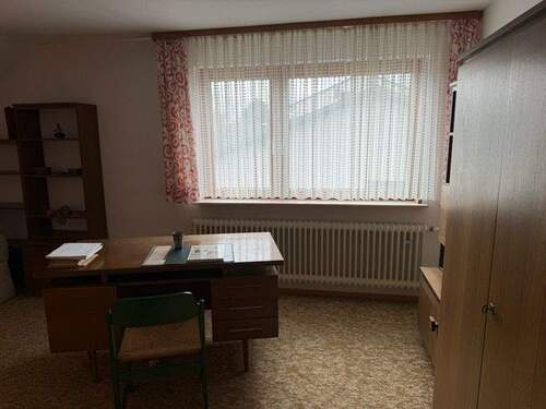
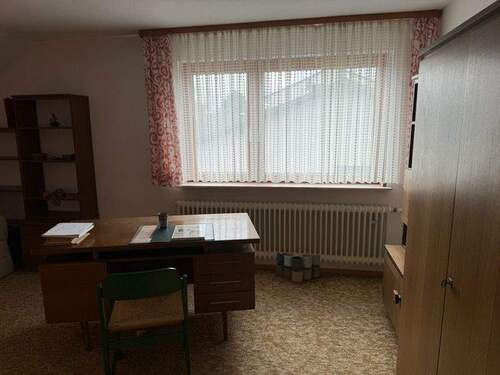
+ pouf (297, 266)
